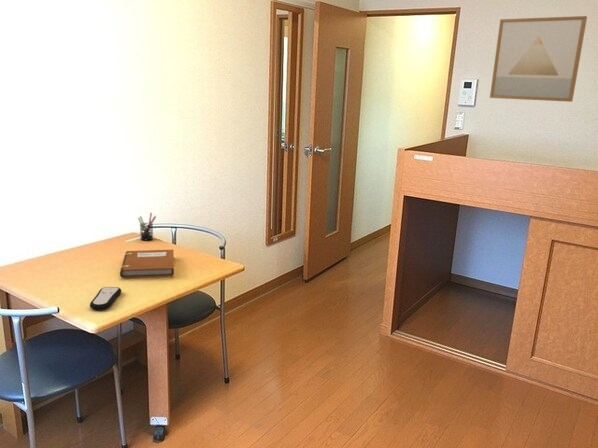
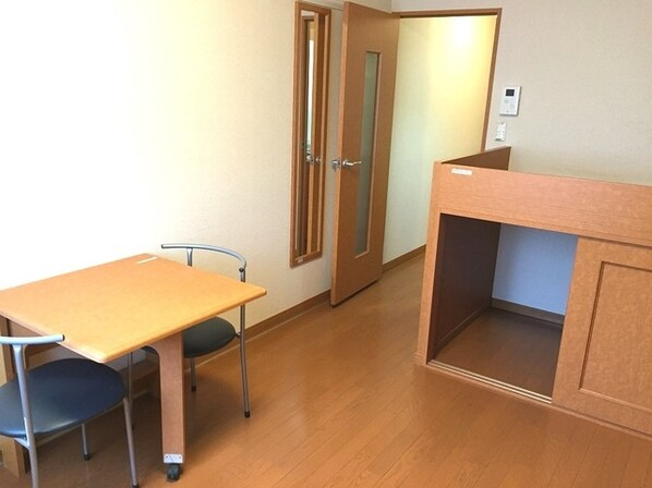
- wall art (535, 59)
- remote control (105, 297)
- notebook (148, 262)
- pen holder (146, 225)
